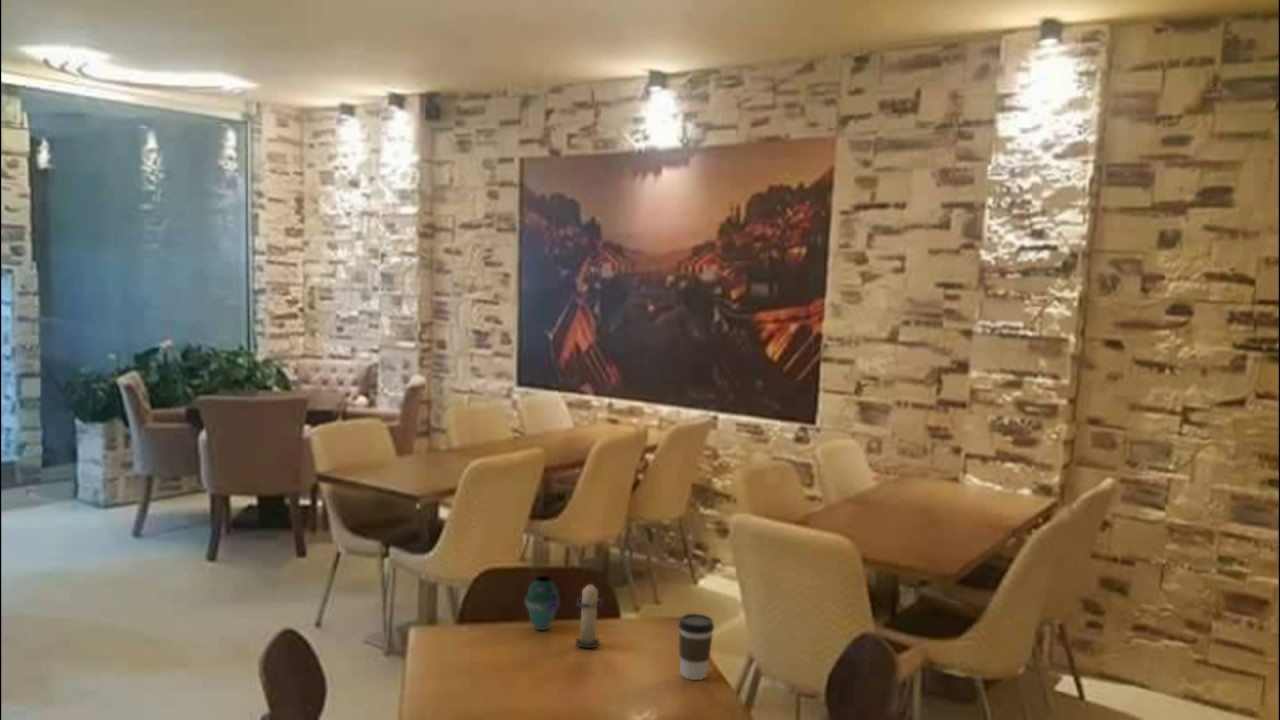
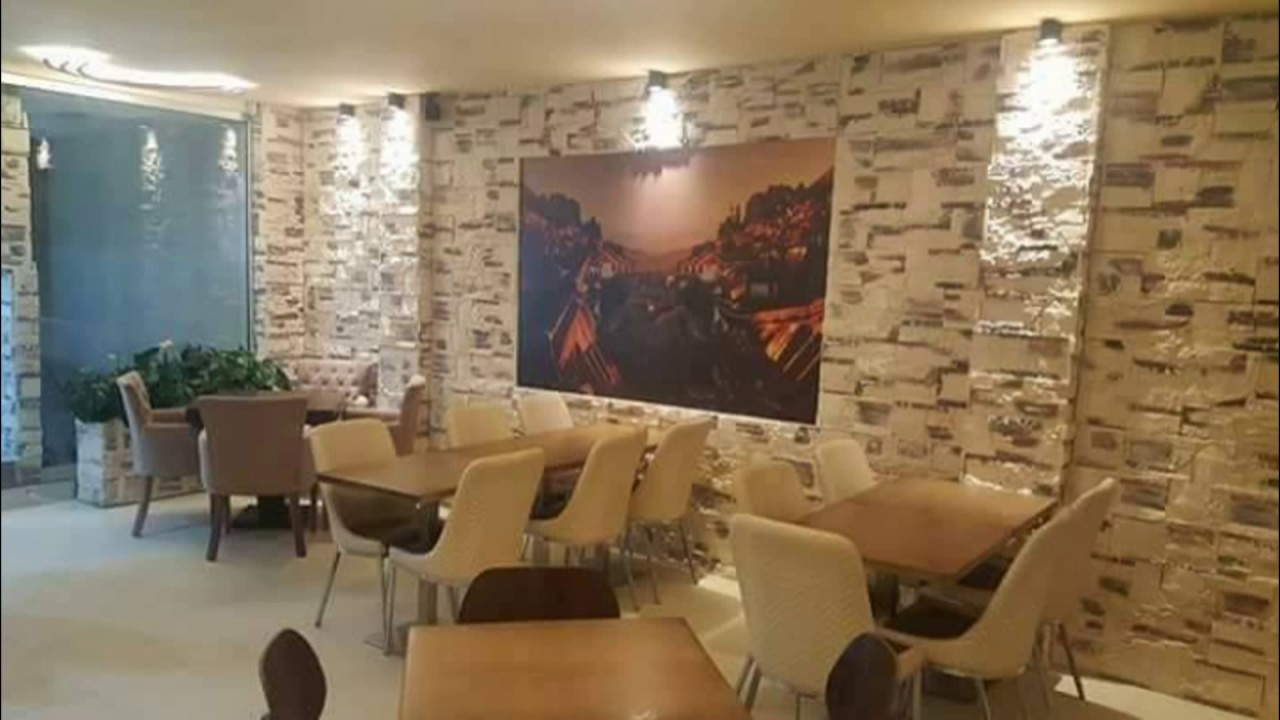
- vase (542, 603)
- candle (588, 612)
- coffee cup (695, 646)
